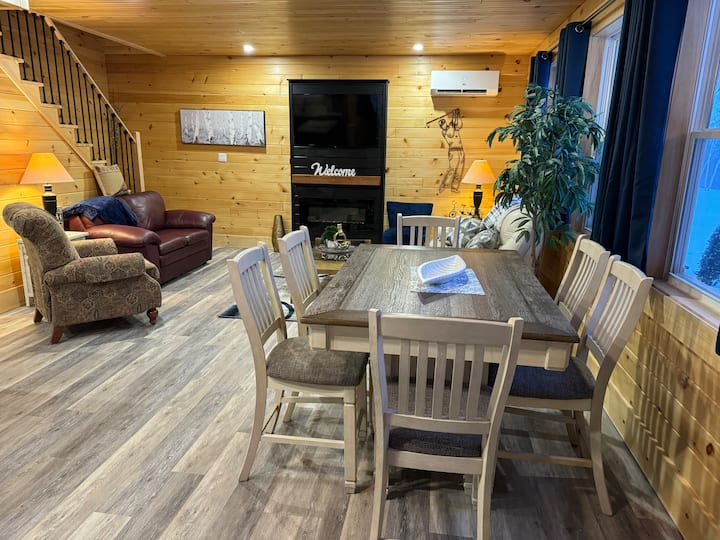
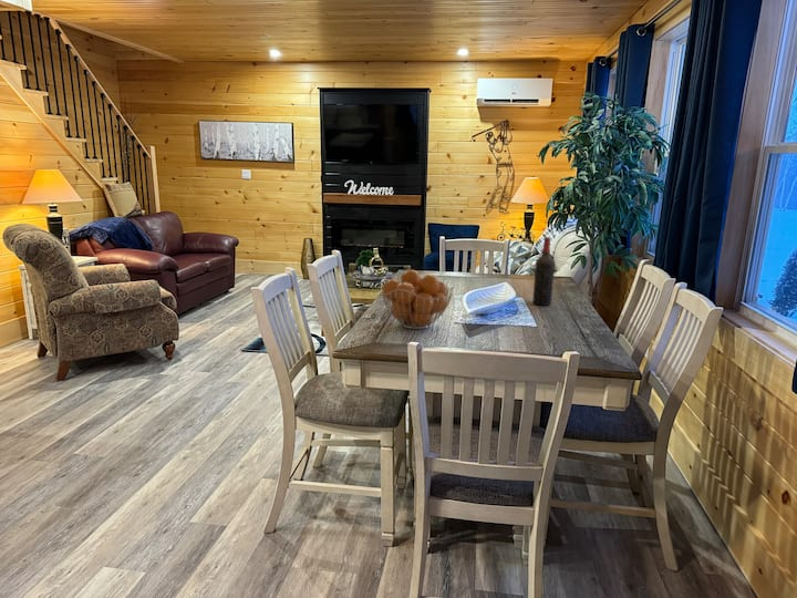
+ fruit basket (416, 298)
+ wine bottle (544, 270)
